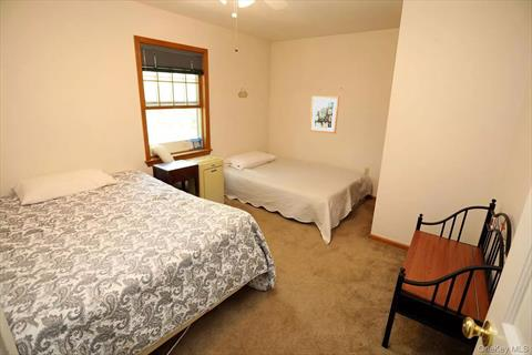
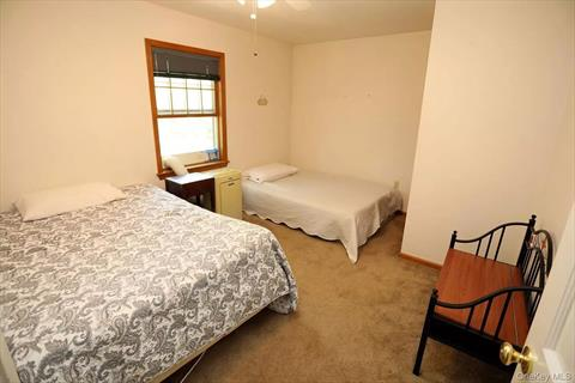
- wall art (324, 114)
